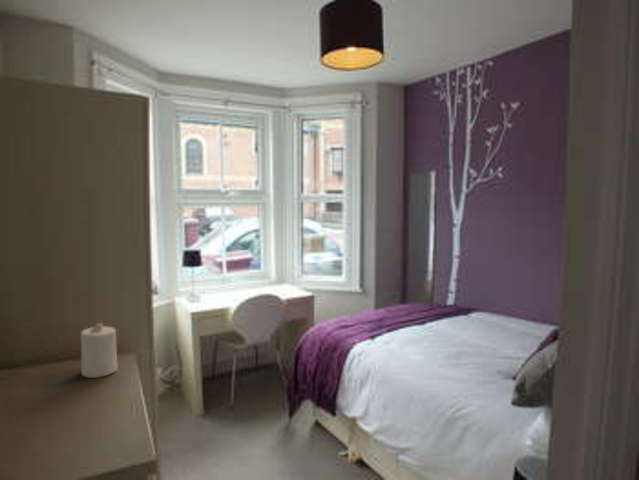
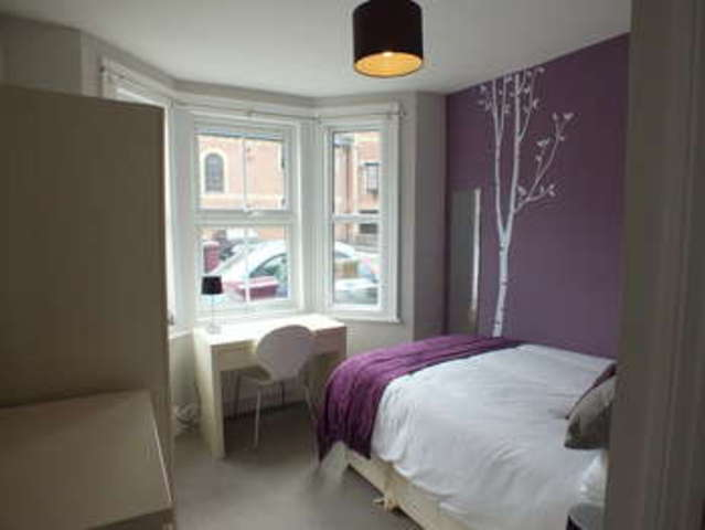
- candle (98, 346)
